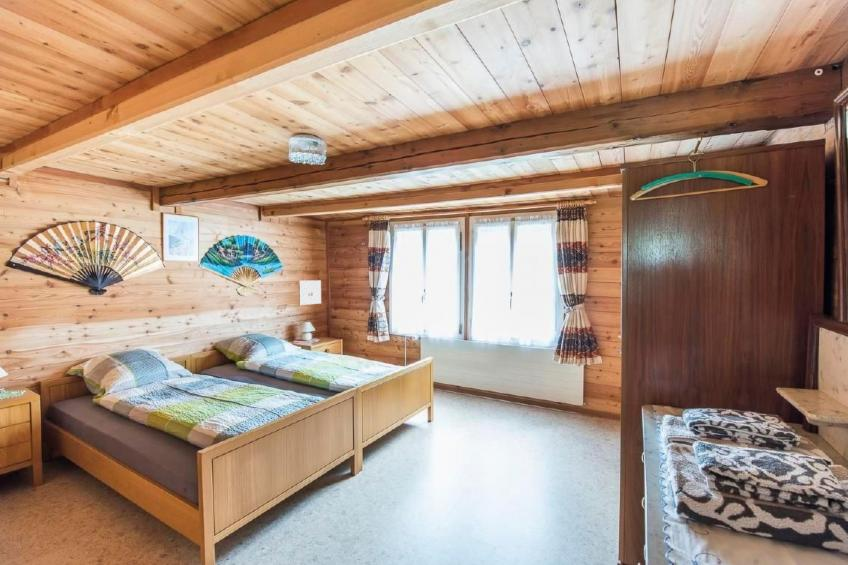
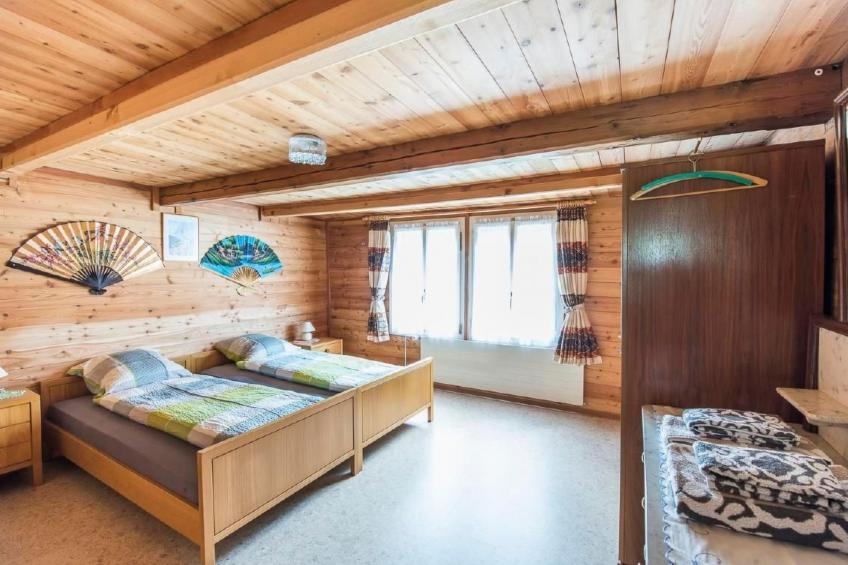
- wall art (310, 292)
